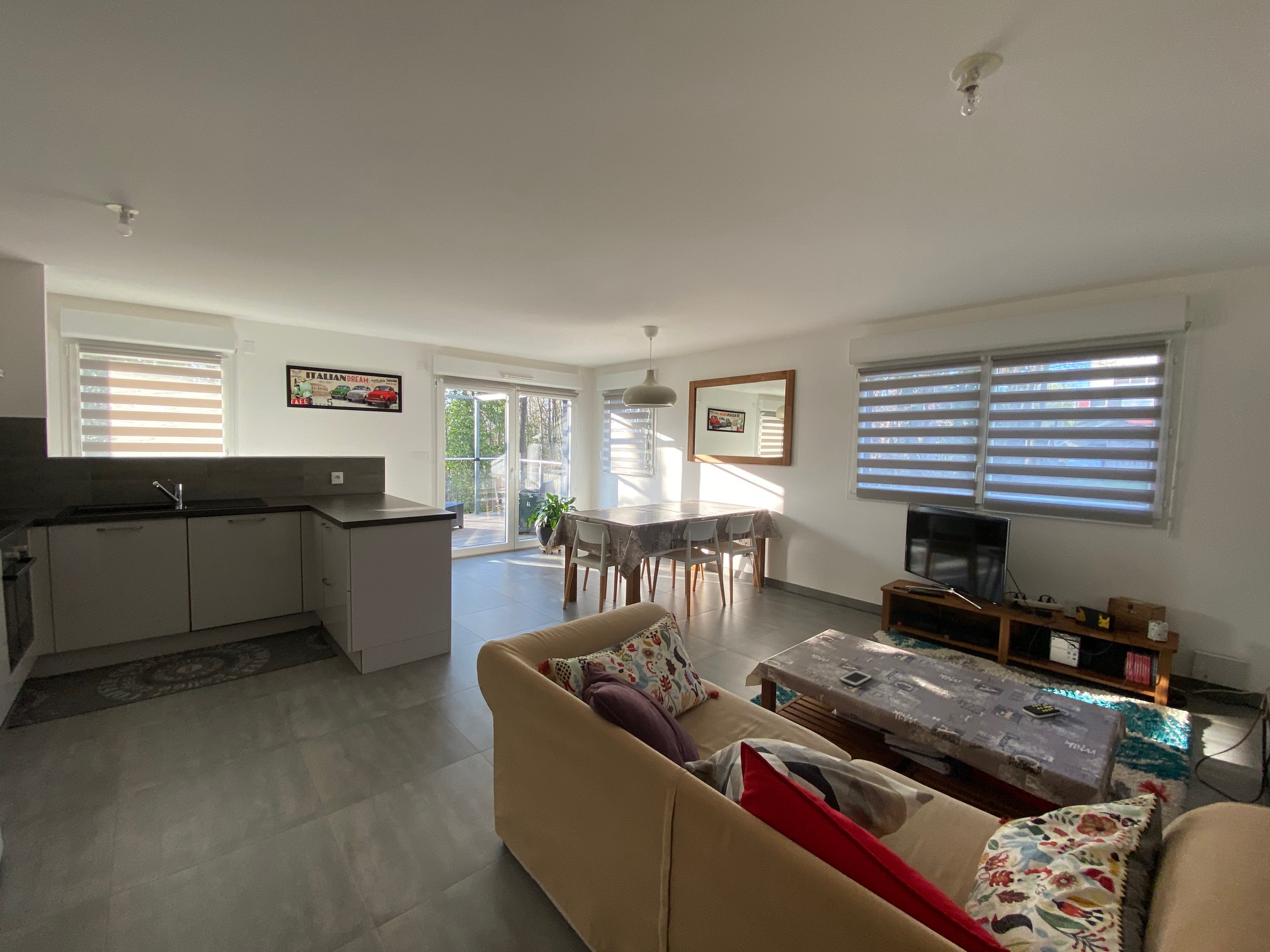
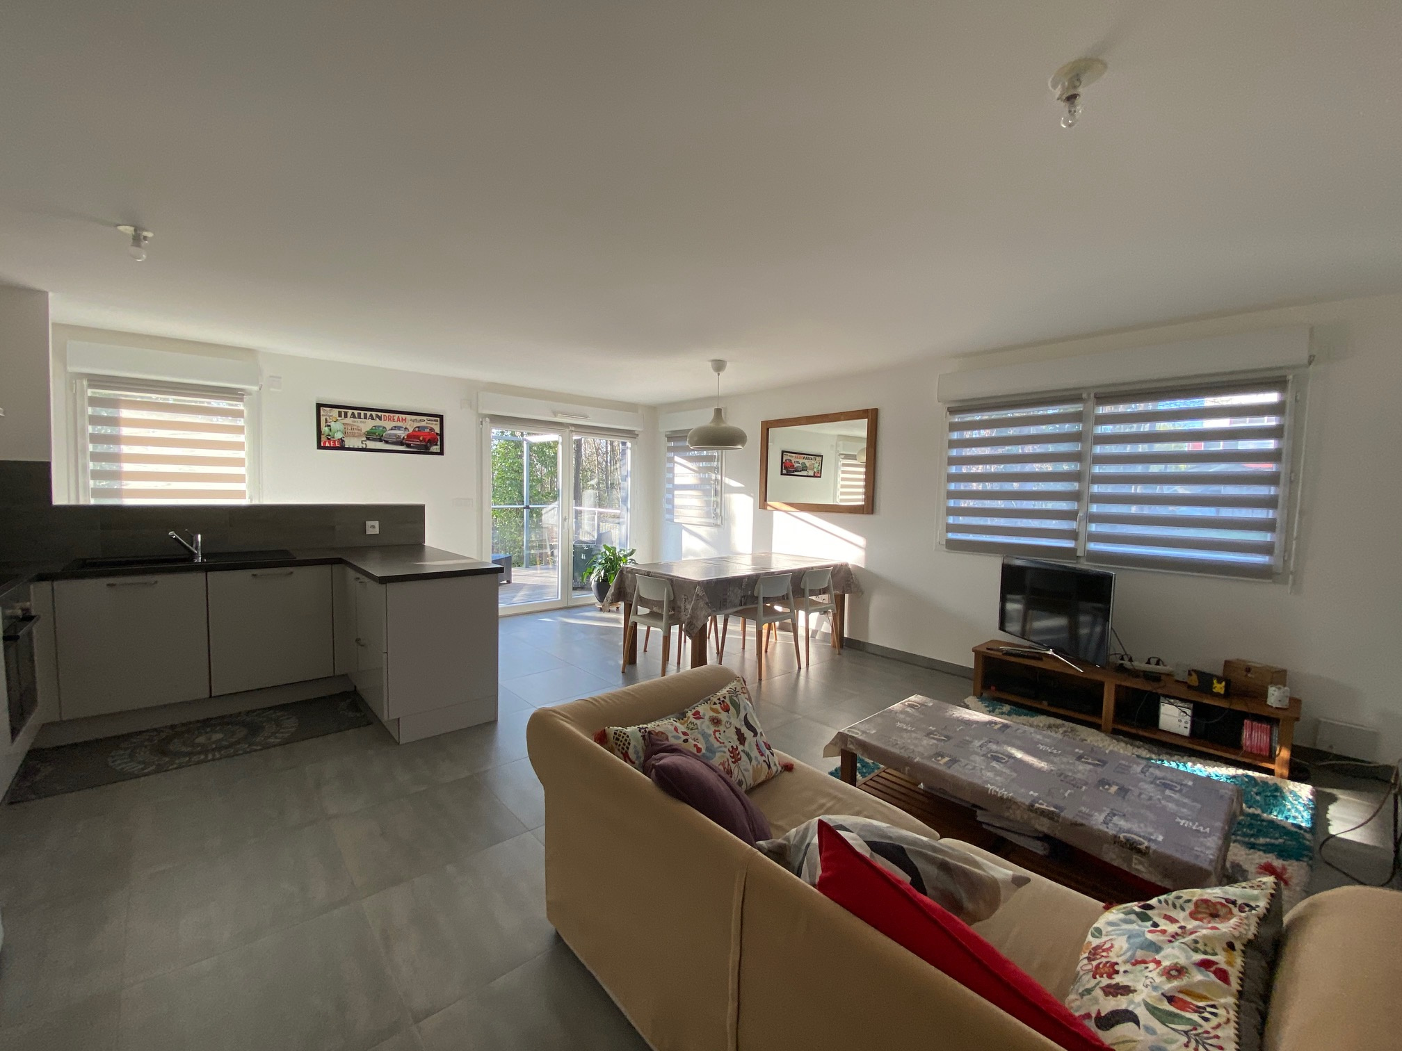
- remote control (1041, 710)
- cell phone (855, 678)
